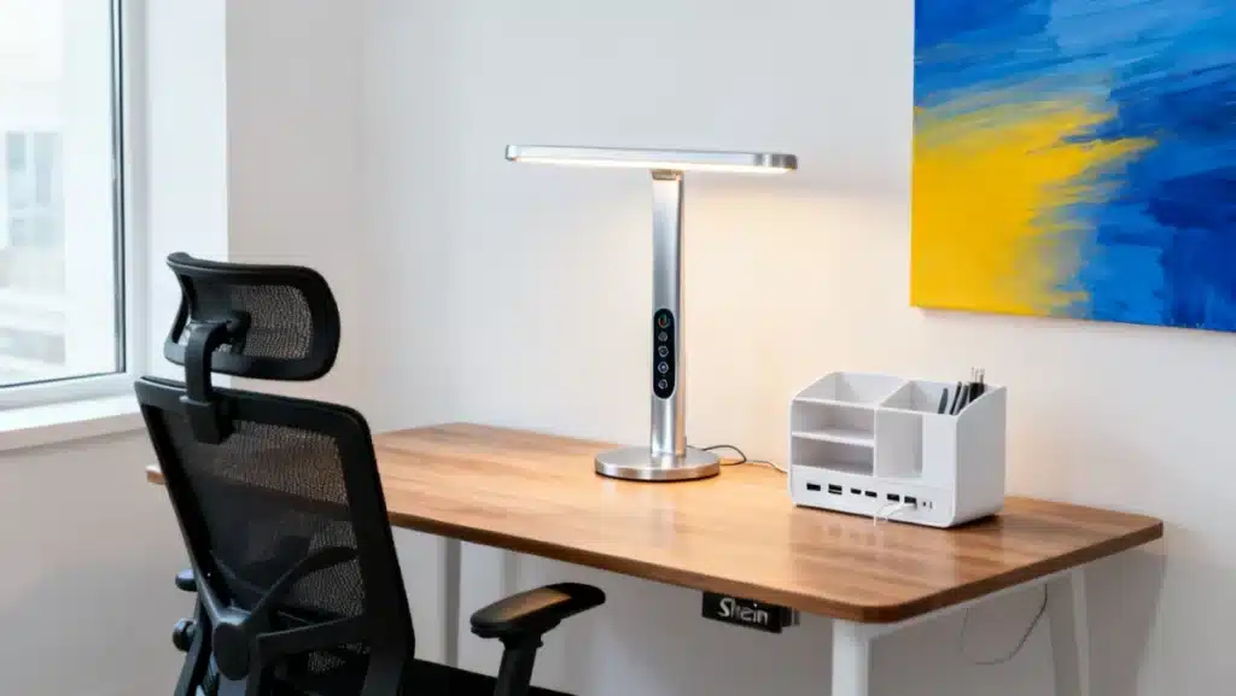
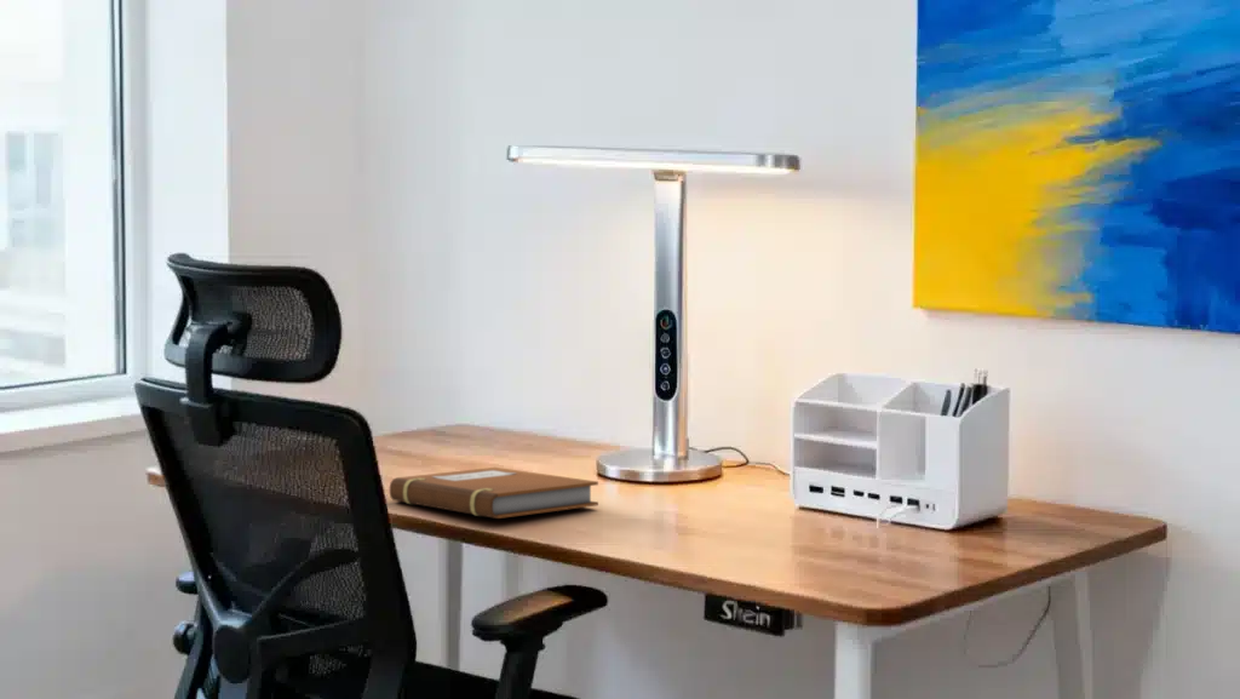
+ notebook (489, 491)
